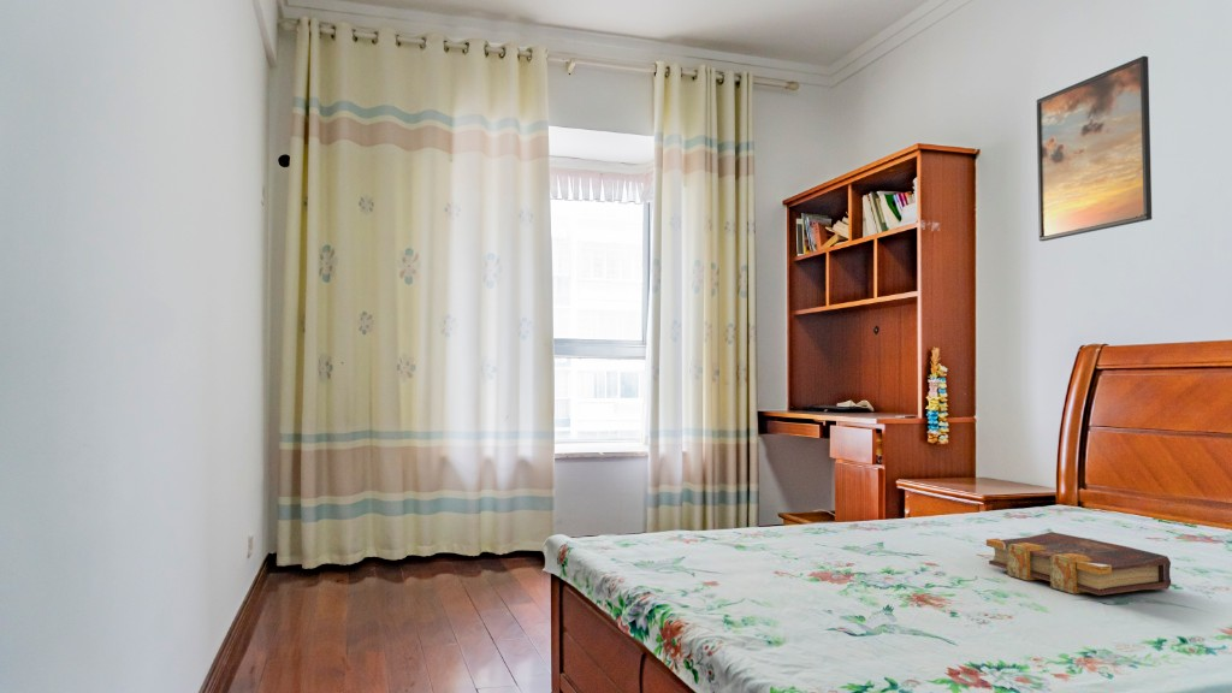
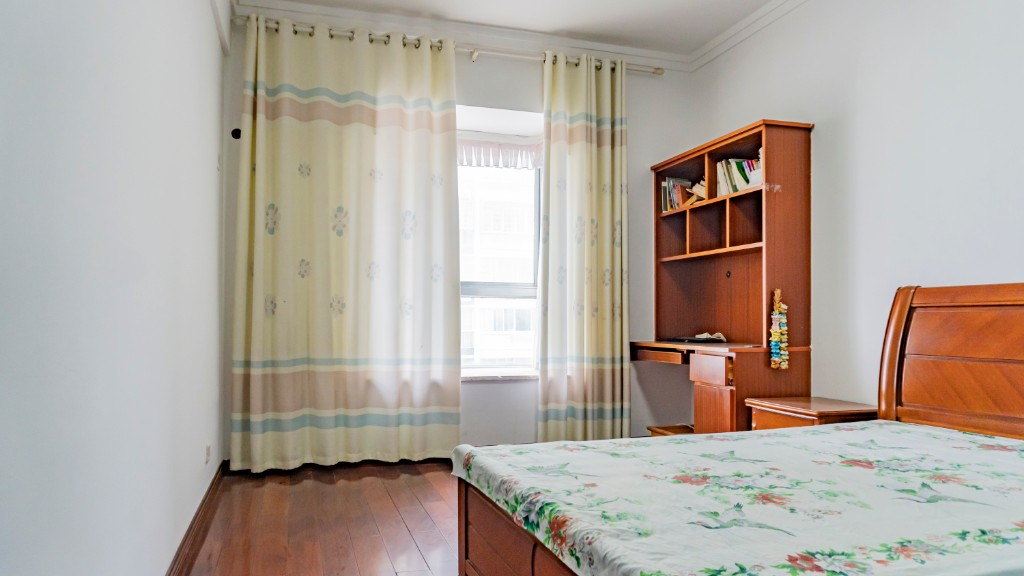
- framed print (1089, 154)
- book (1073, 562)
